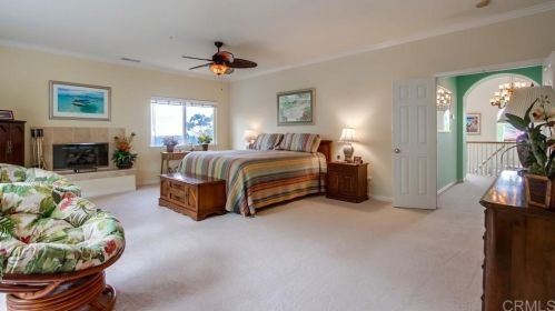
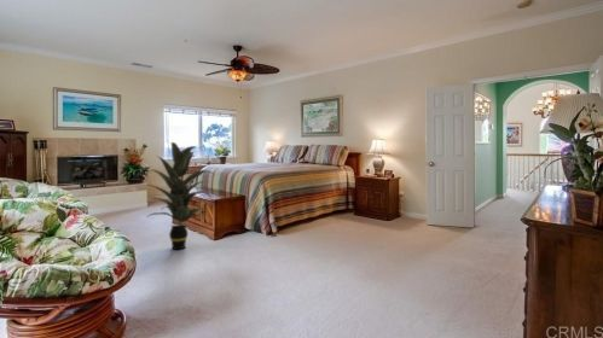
+ indoor plant (179, 193)
